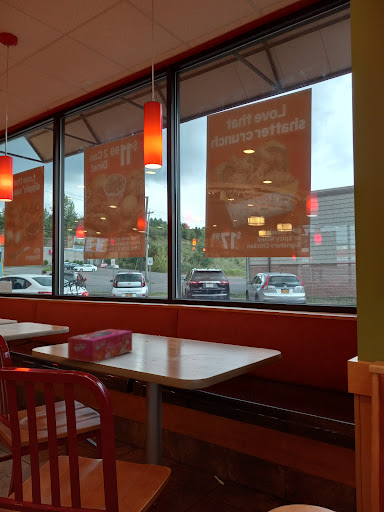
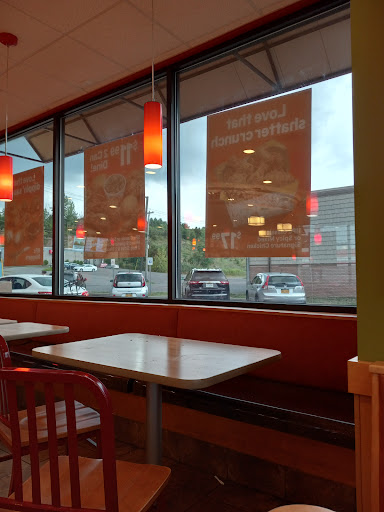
- tissue box (101, 344)
